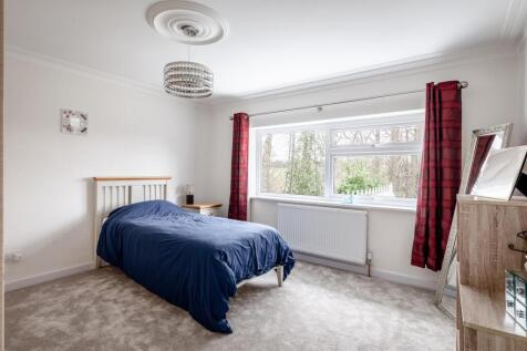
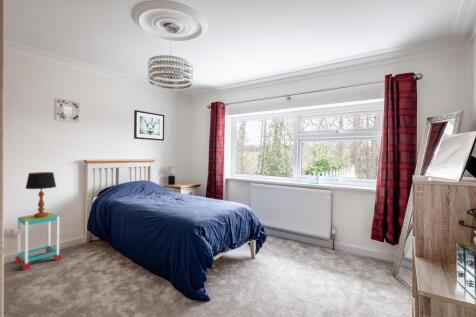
+ wall art (149, 126)
+ table lamp (41, 194)
+ side table (40, 247)
